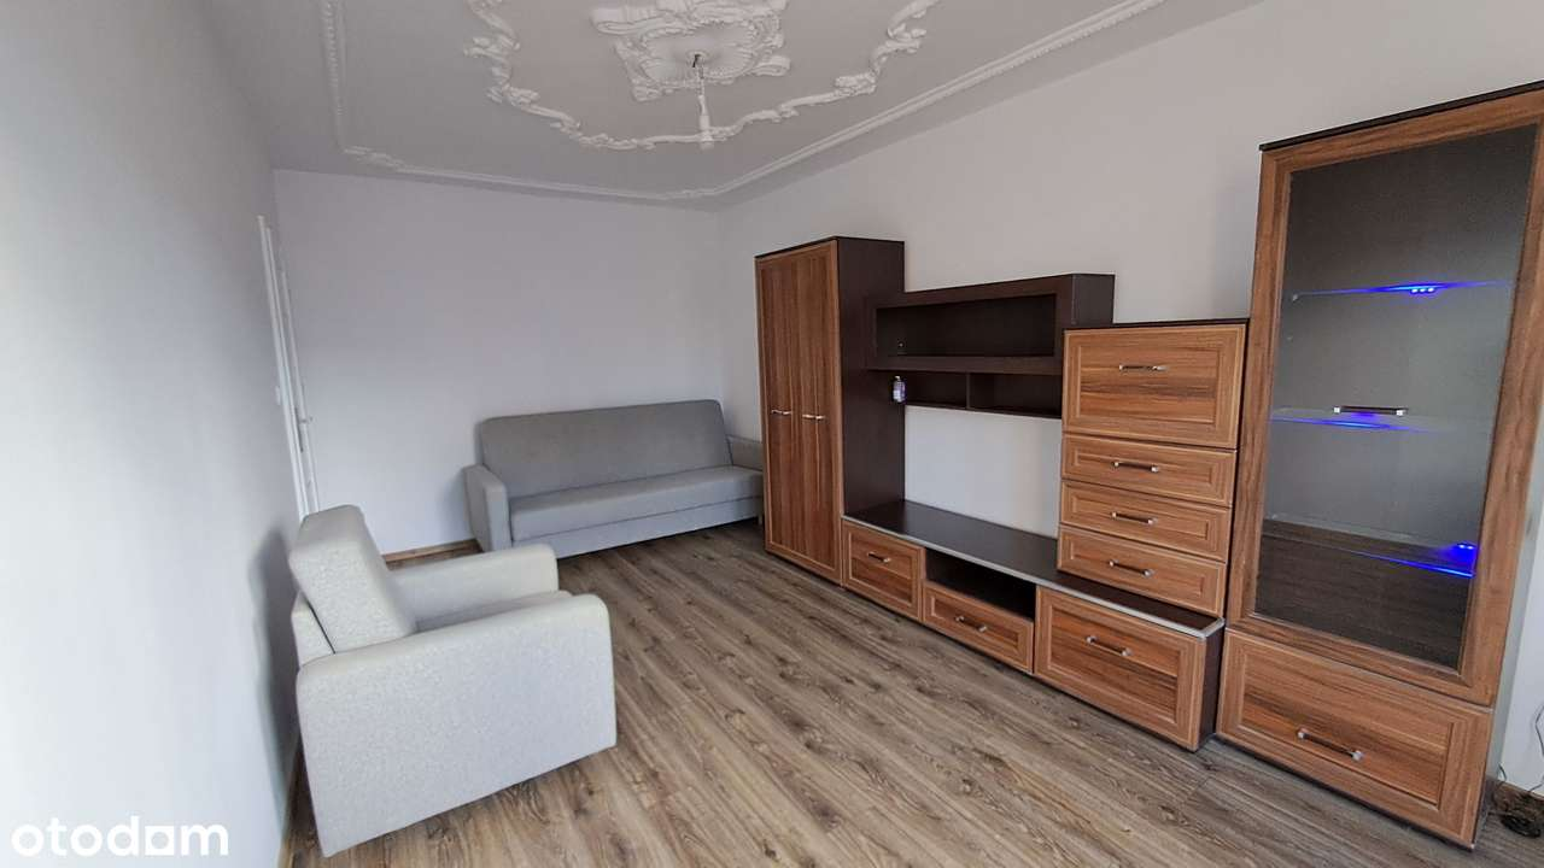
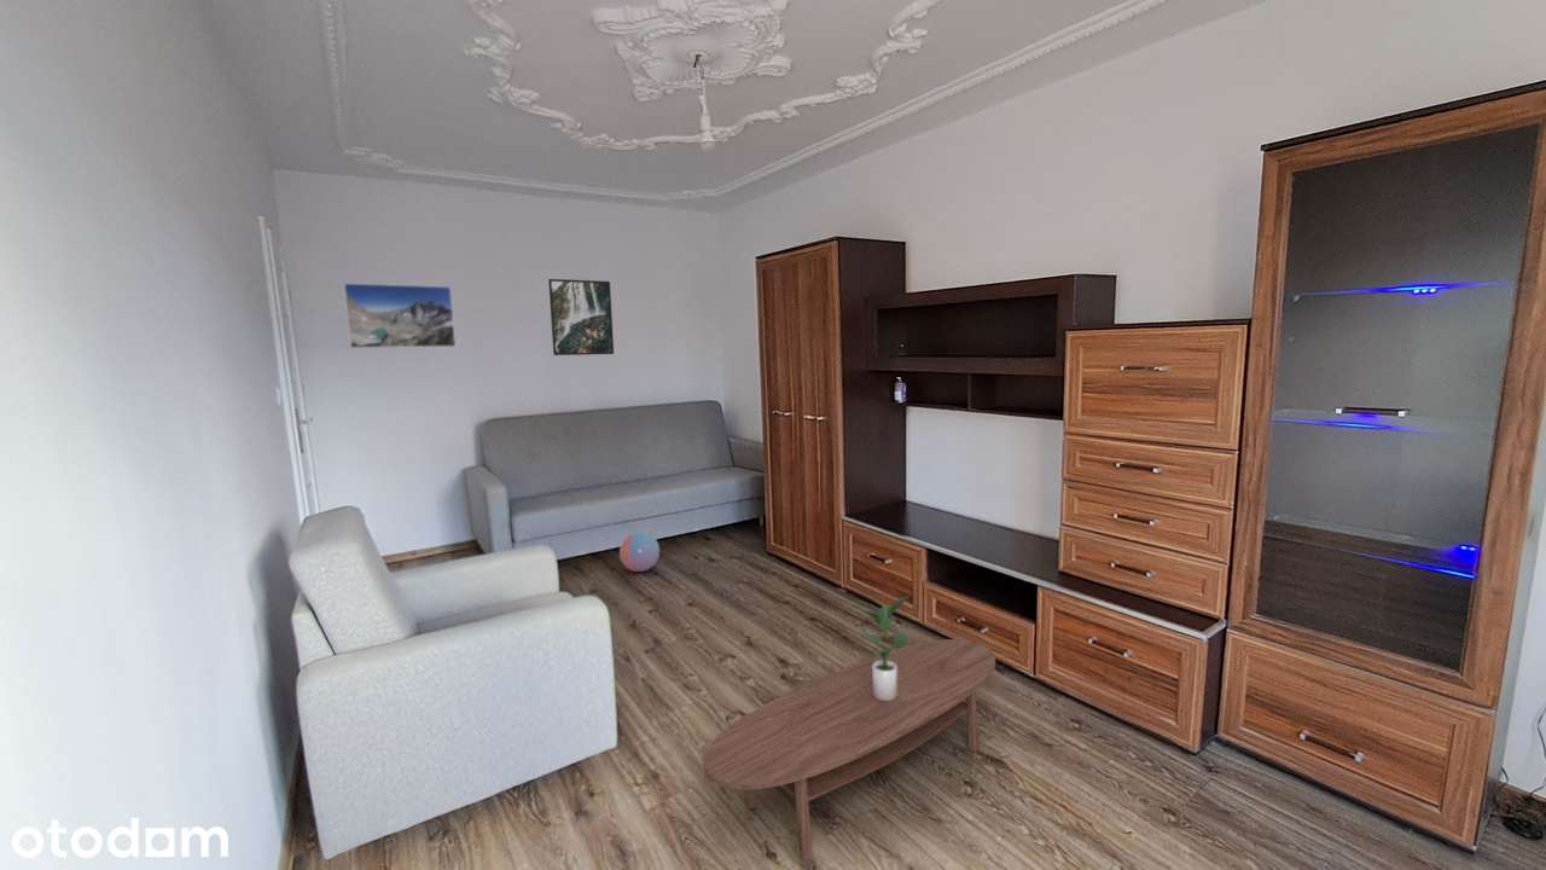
+ ball (639, 551)
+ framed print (582, 317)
+ coffee table (868, 737)
+ potted plant (884, 642)
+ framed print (401, 315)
